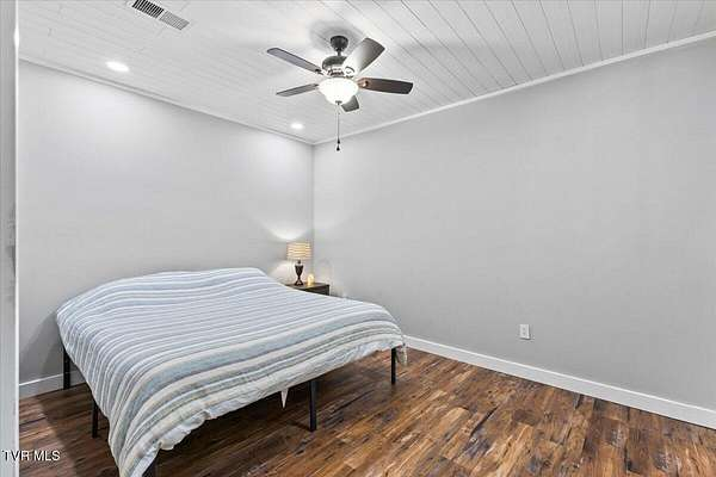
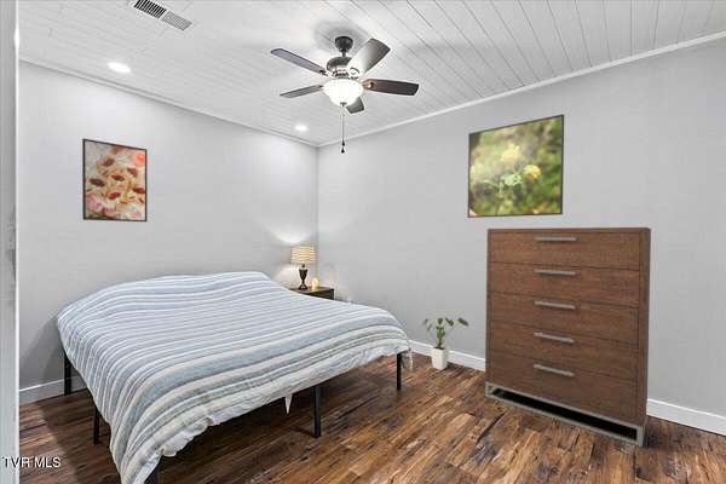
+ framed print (511, 171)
+ house plant (442, 342)
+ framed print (116, 182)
+ dresser (561, 317)
